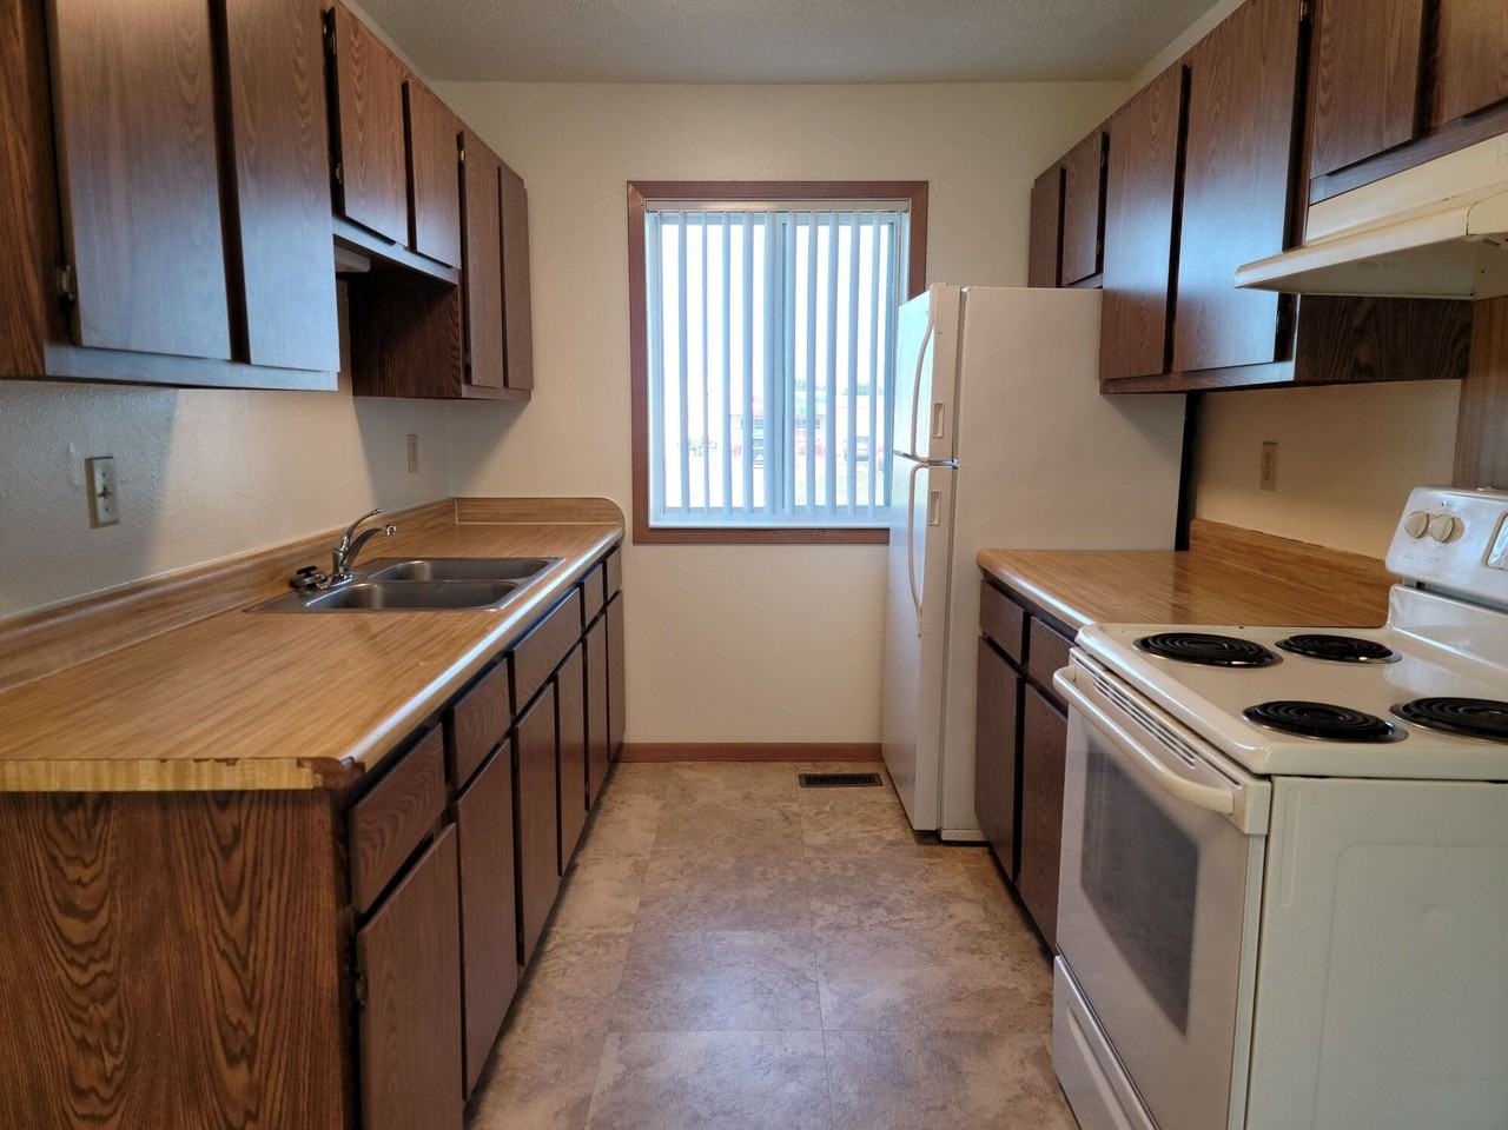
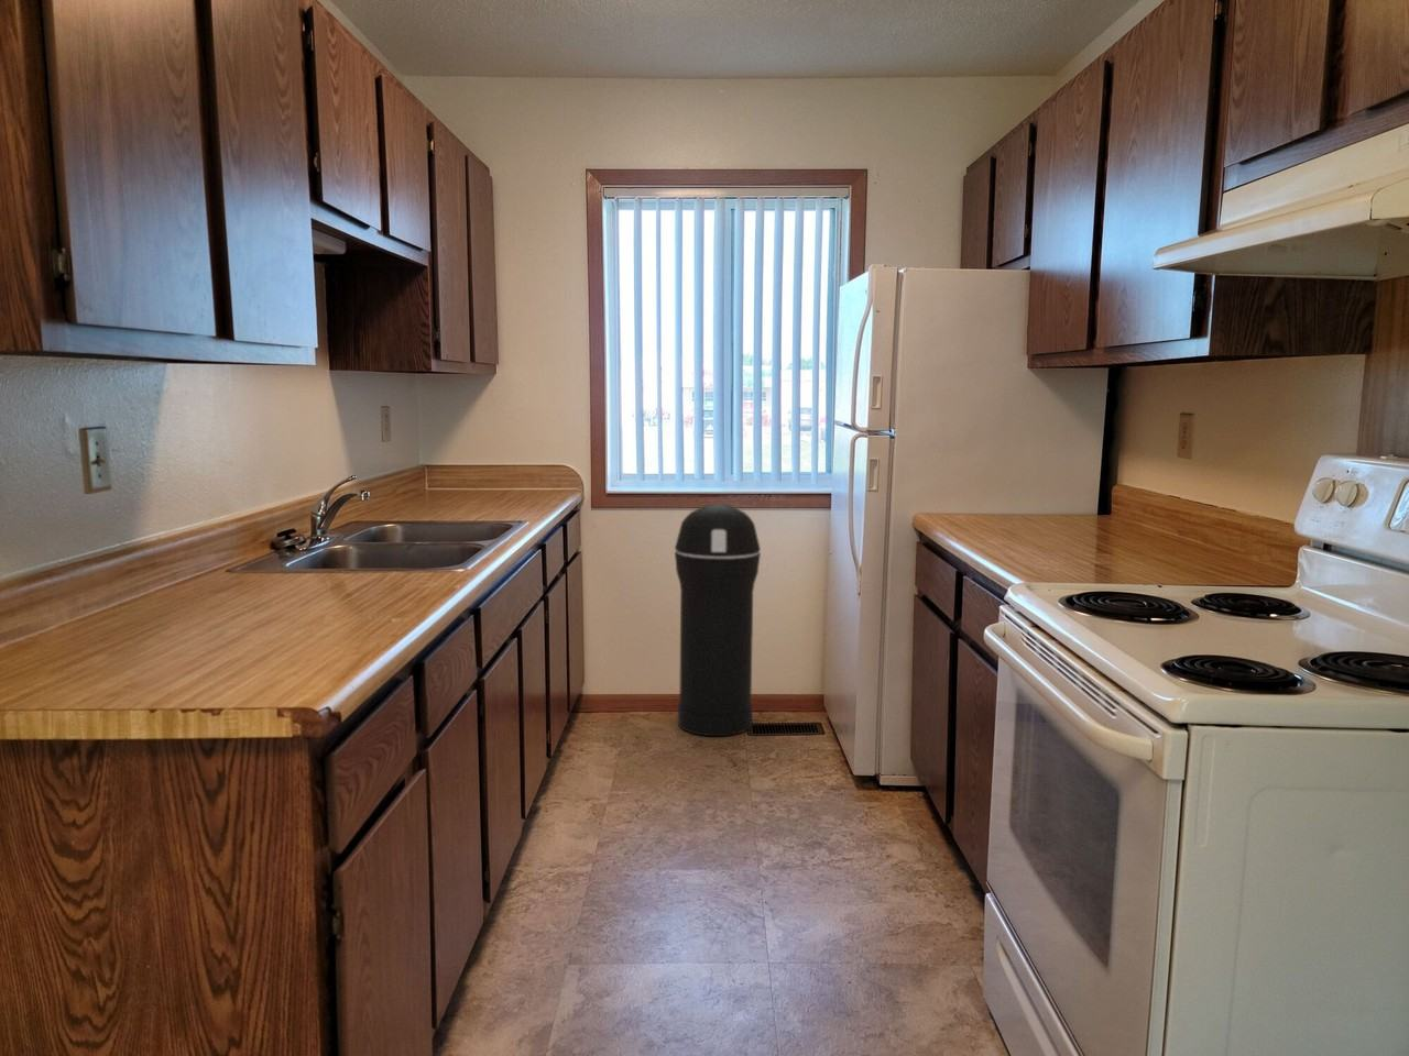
+ trash can (717, 615)
